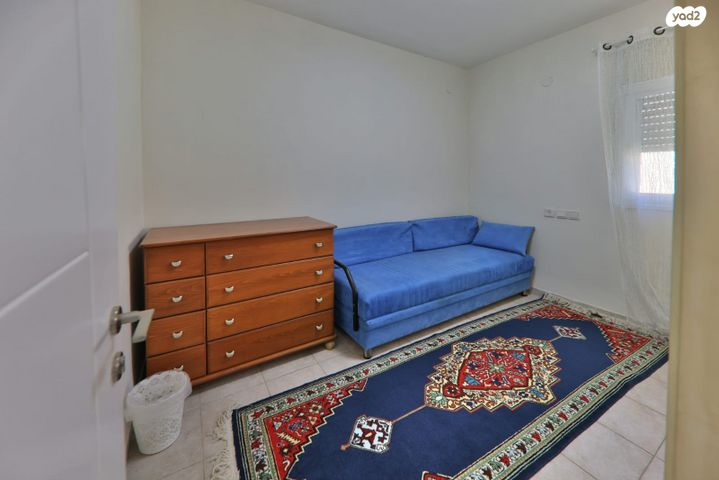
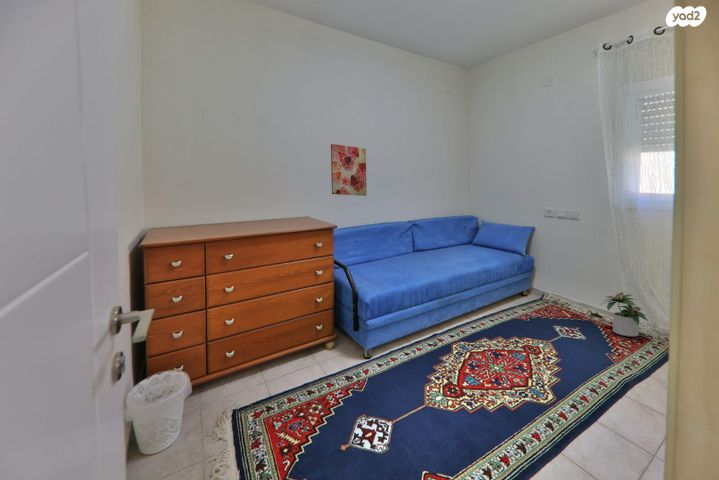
+ potted plant (622, 313)
+ wall art (349, 170)
